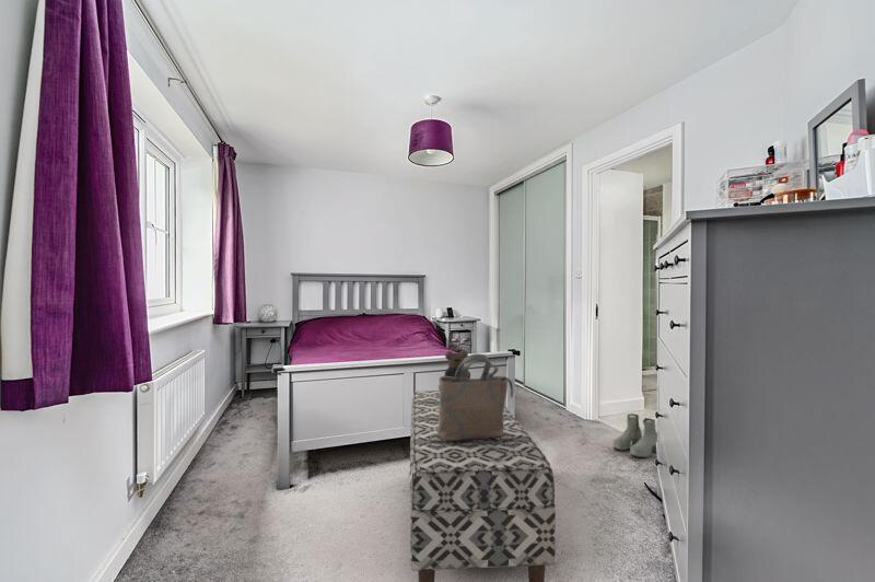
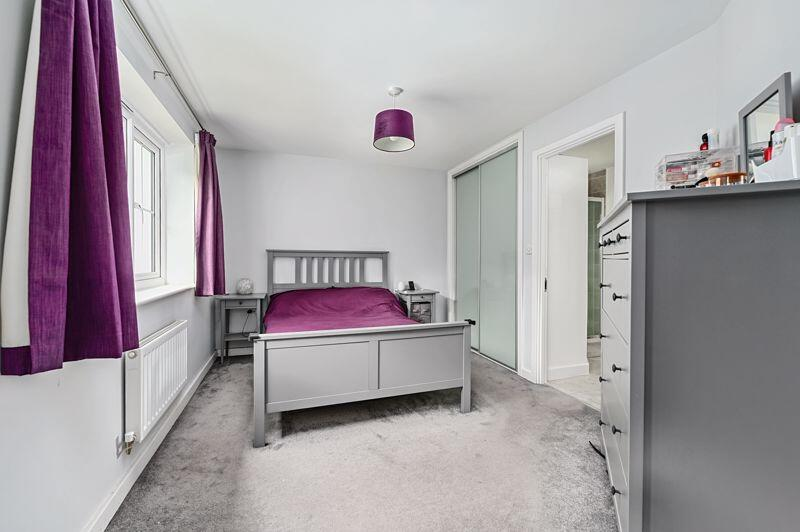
- bench (464, 469)
- teddy bear (455, 372)
- boots (637, 433)
- tote bag (476, 393)
